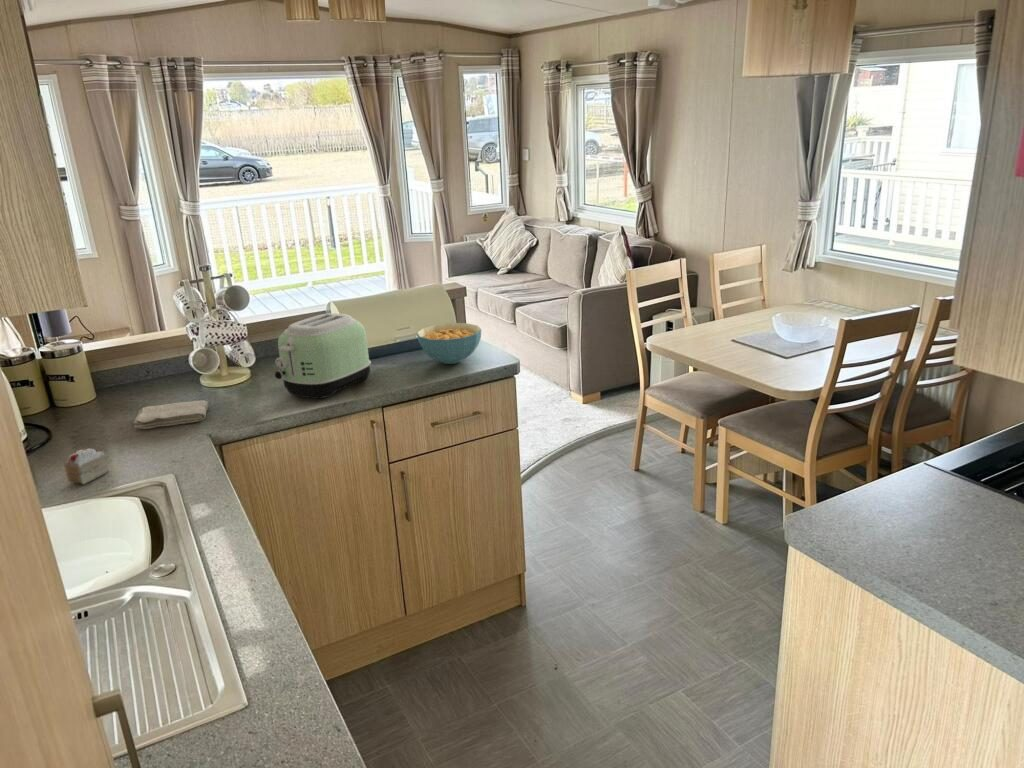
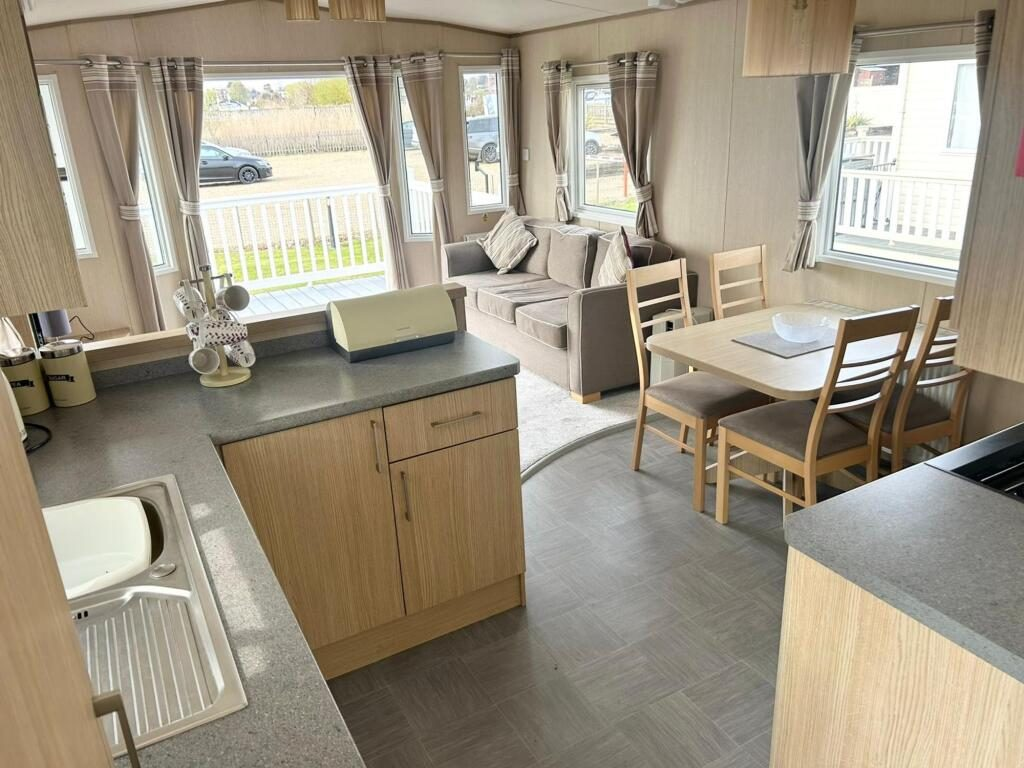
- cake slice (86, 463)
- washcloth (172, 413)
- toaster (322, 354)
- cereal bowl (450, 346)
